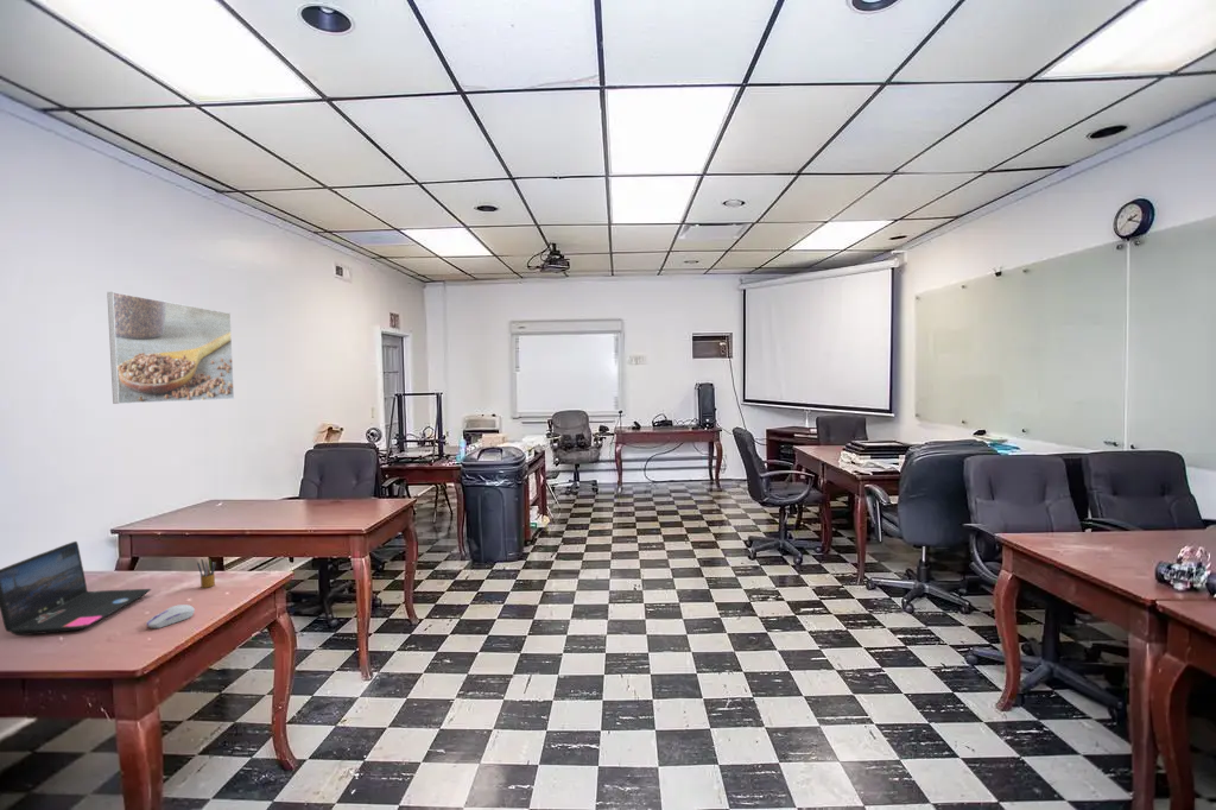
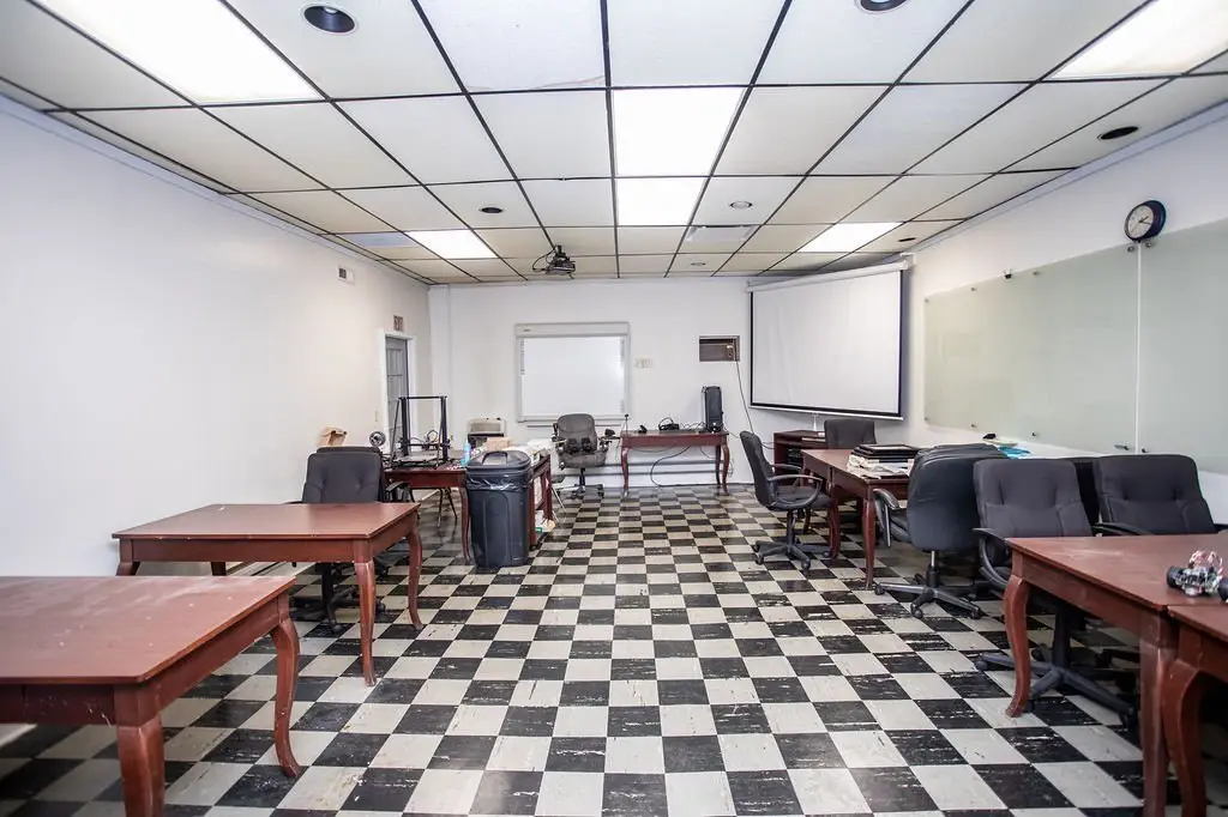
- pencil box (205, 571)
- laptop (80, 583)
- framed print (178, 352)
- computer mouse (171, 614)
